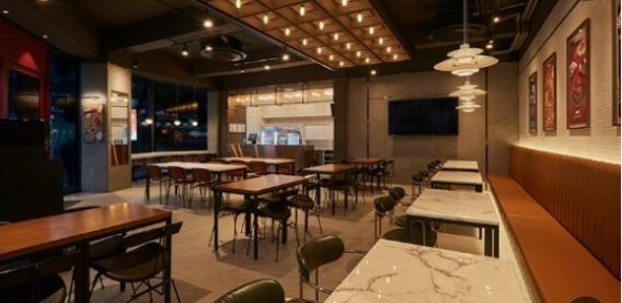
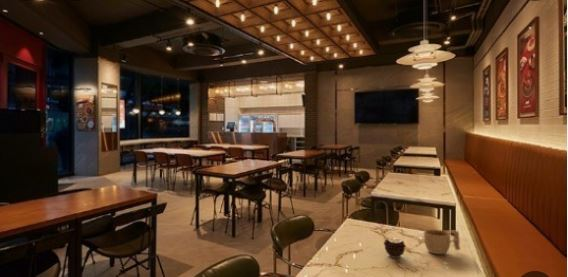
+ cup (442, 241)
+ candle (394, 246)
